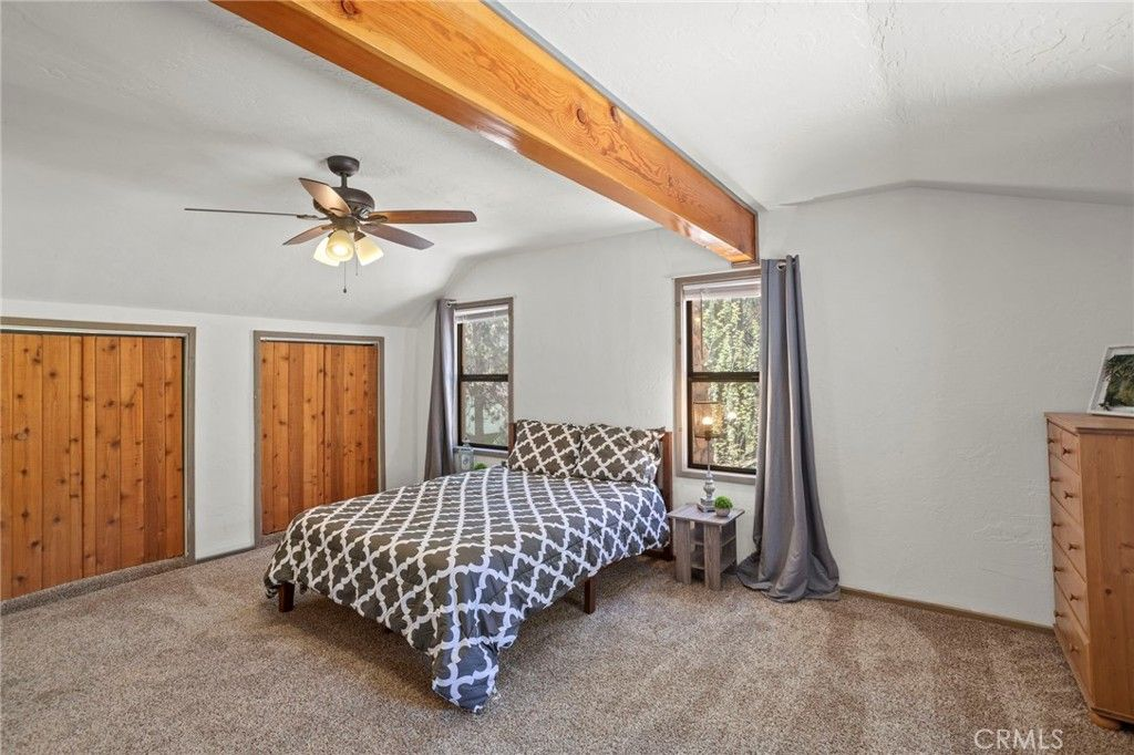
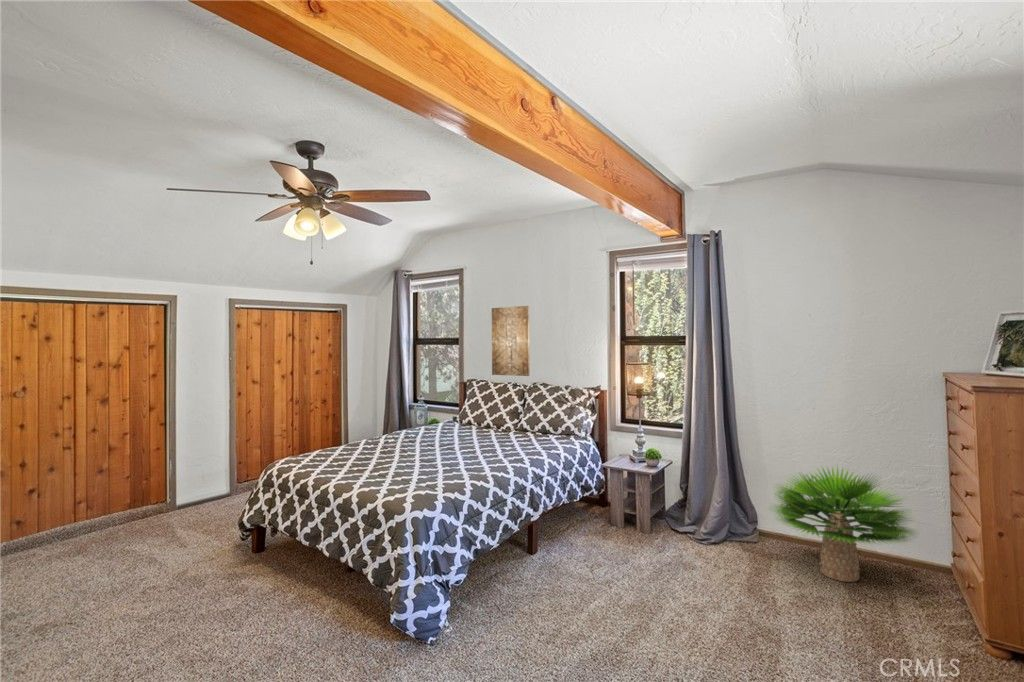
+ potted plant (837, 519)
+ wall art (510, 341)
